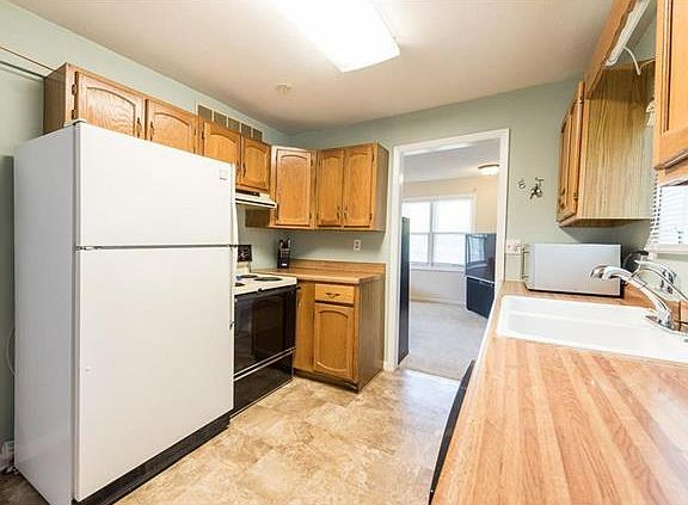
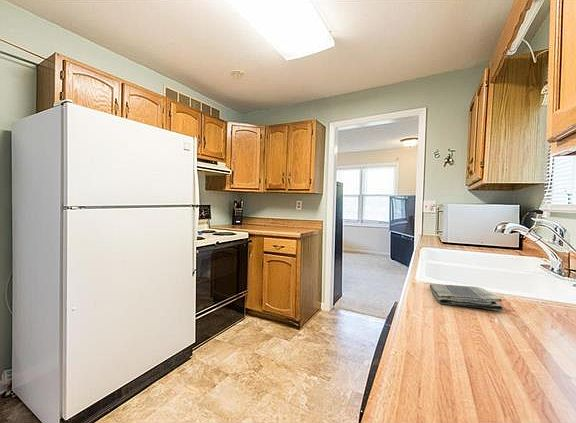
+ dish towel (462, 294)
